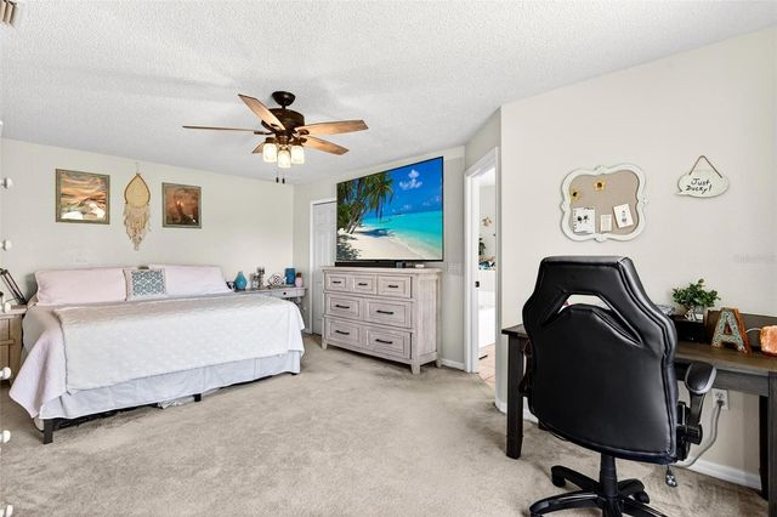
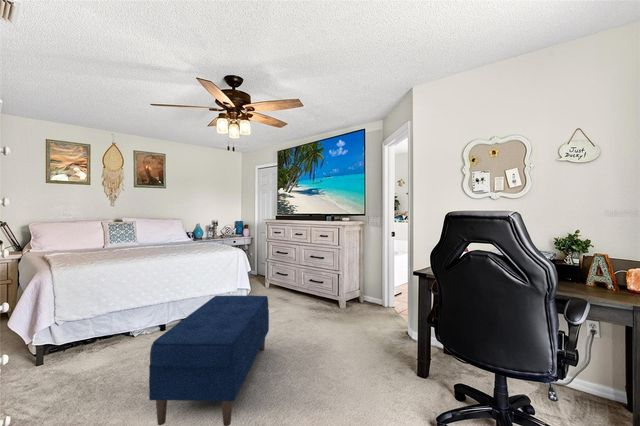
+ bench (222, 346)
